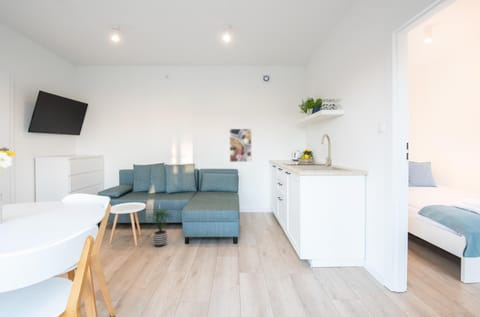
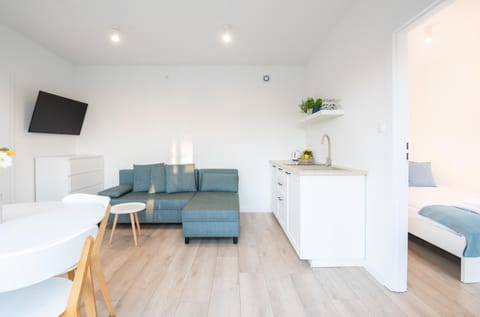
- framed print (240, 145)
- potted plant (161, 226)
